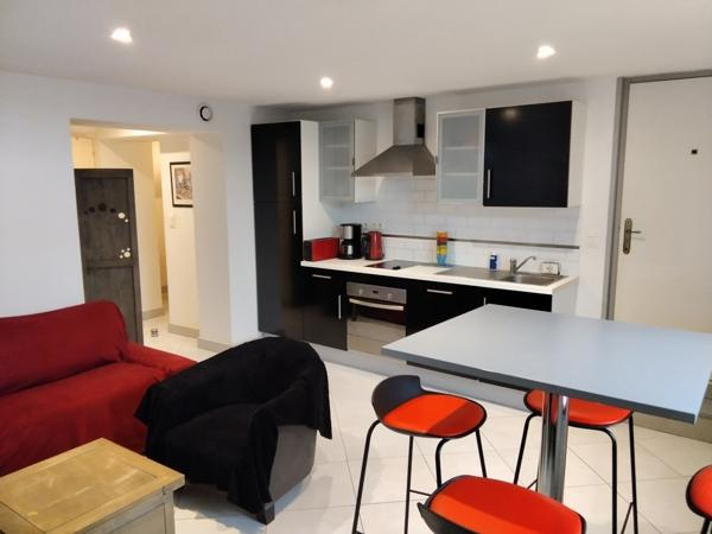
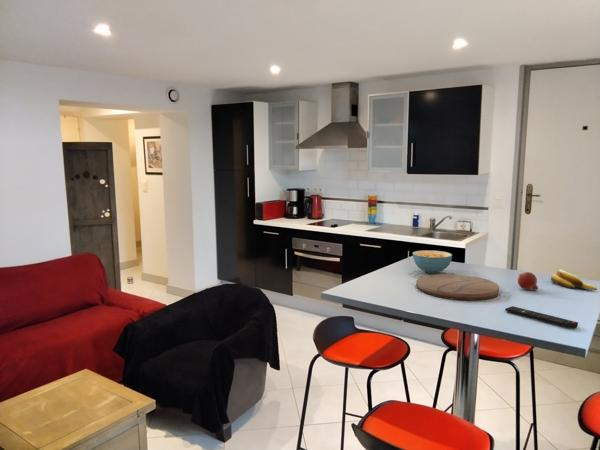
+ remote control (540, 317)
+ cereal bowl (431, 263)
+ fruit (528, 280)
+ banana (573, 277)
+ cutting board (456, 286)
